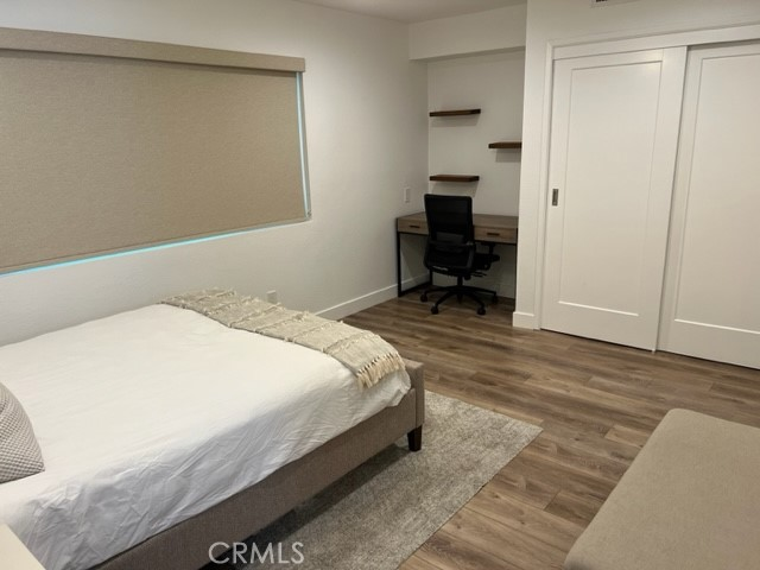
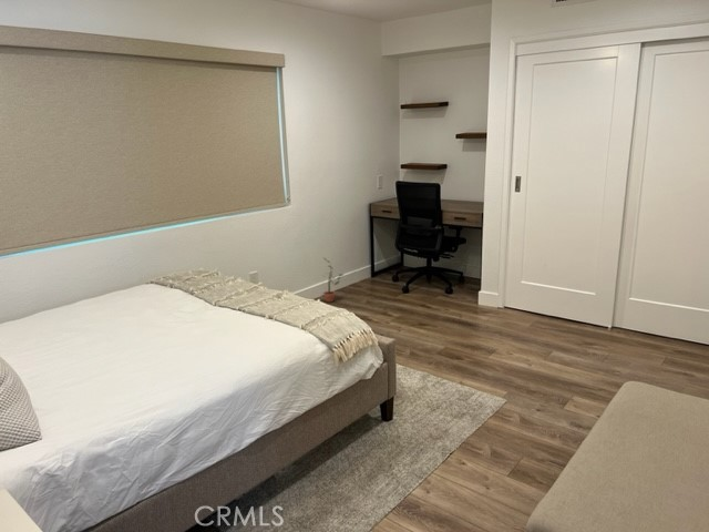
+ potted plant (329, 280)
